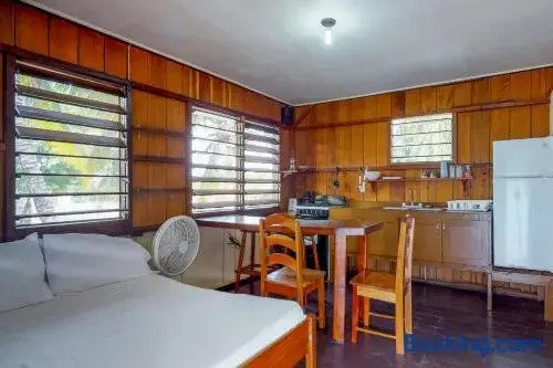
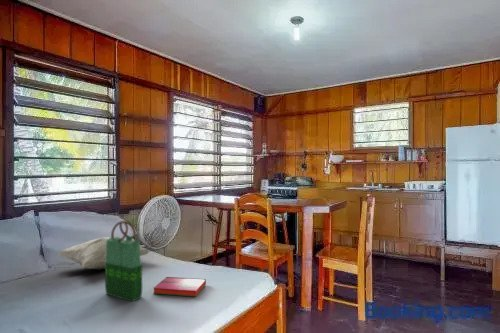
+ decorative pillow (104, 252)
+ tote bag (123, 258)
+ hardback book (180, 286)
